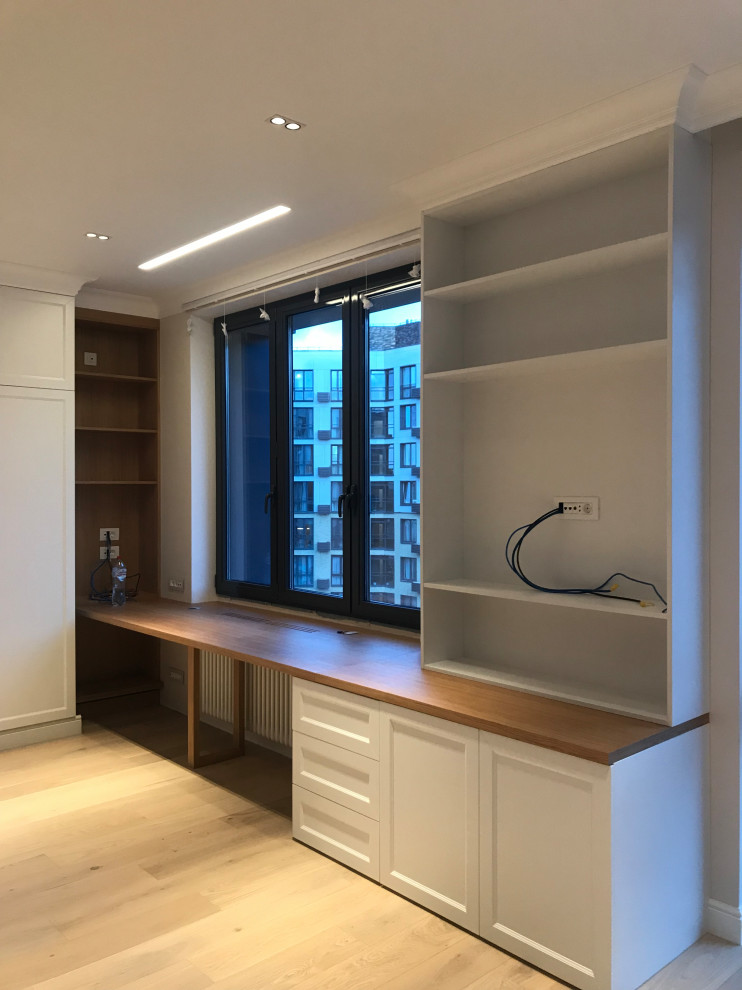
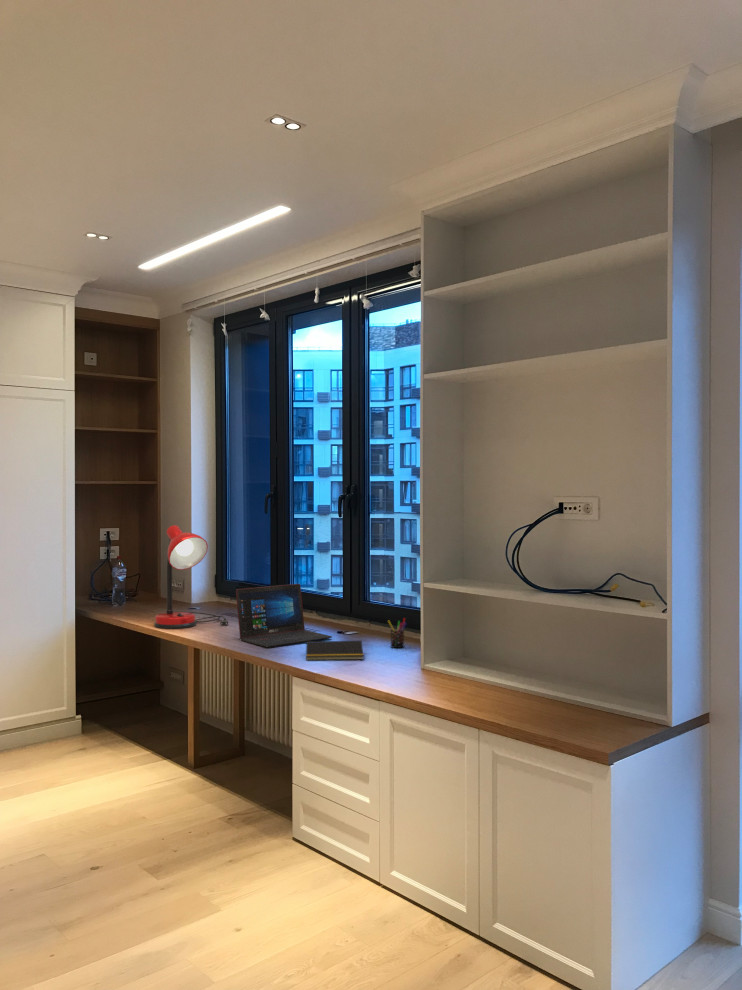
+ pen holder (398, 632)
+ laptop (284, 614)
+ notepad (334, 650)
+ desk lamp (190, 567)
